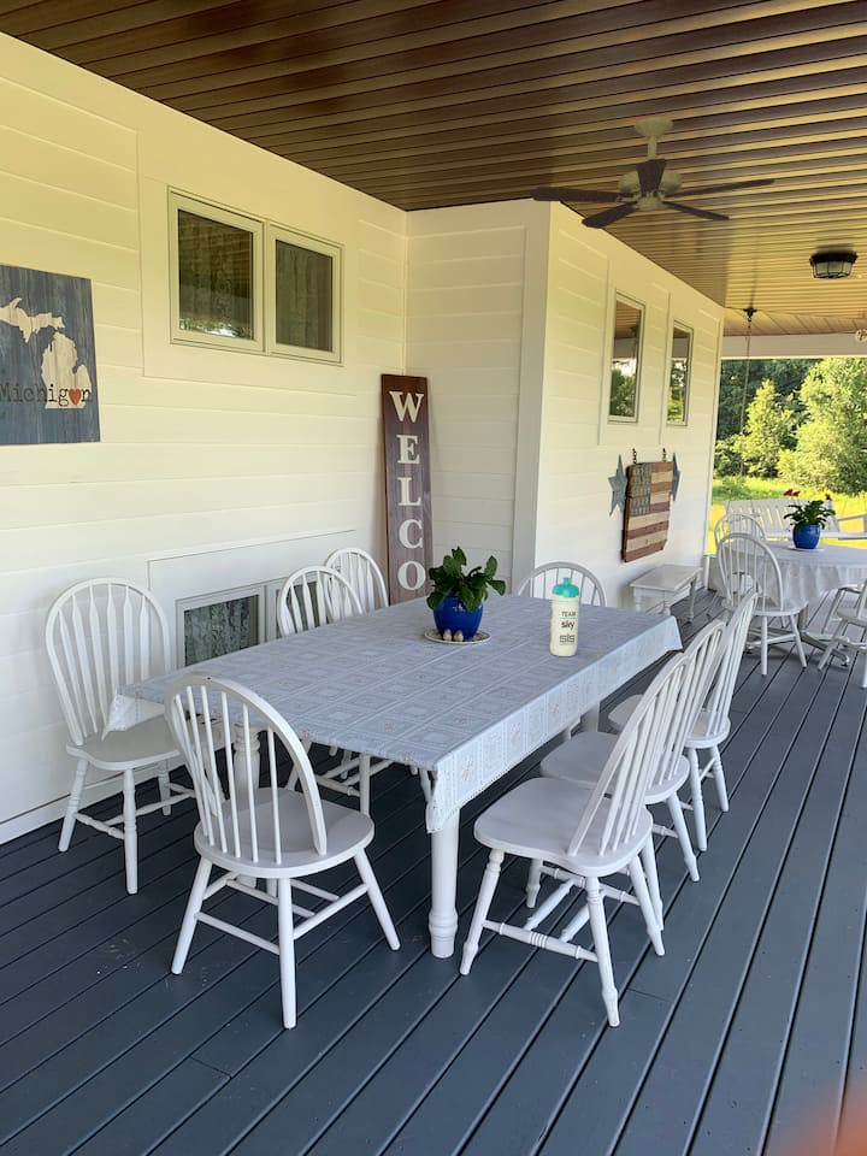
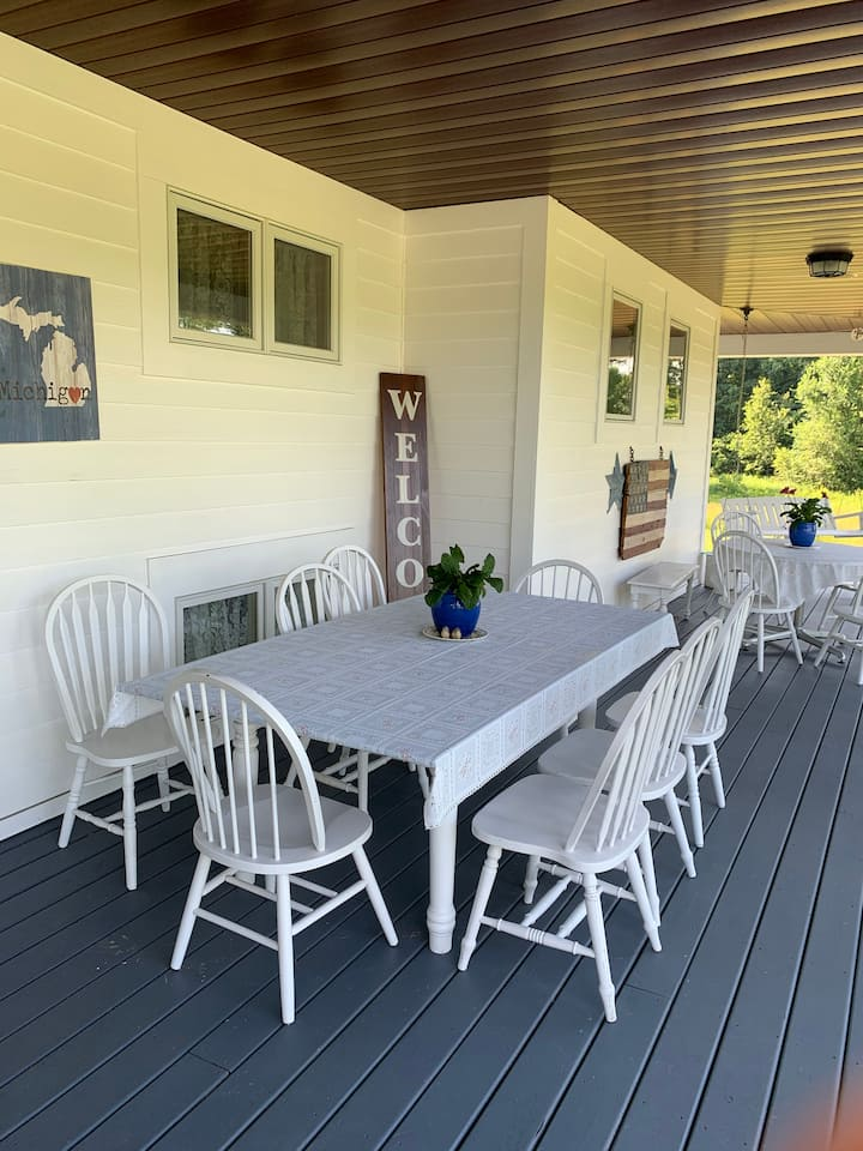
- ceiling fan (649, 163)
- water bottle (565, 615)
